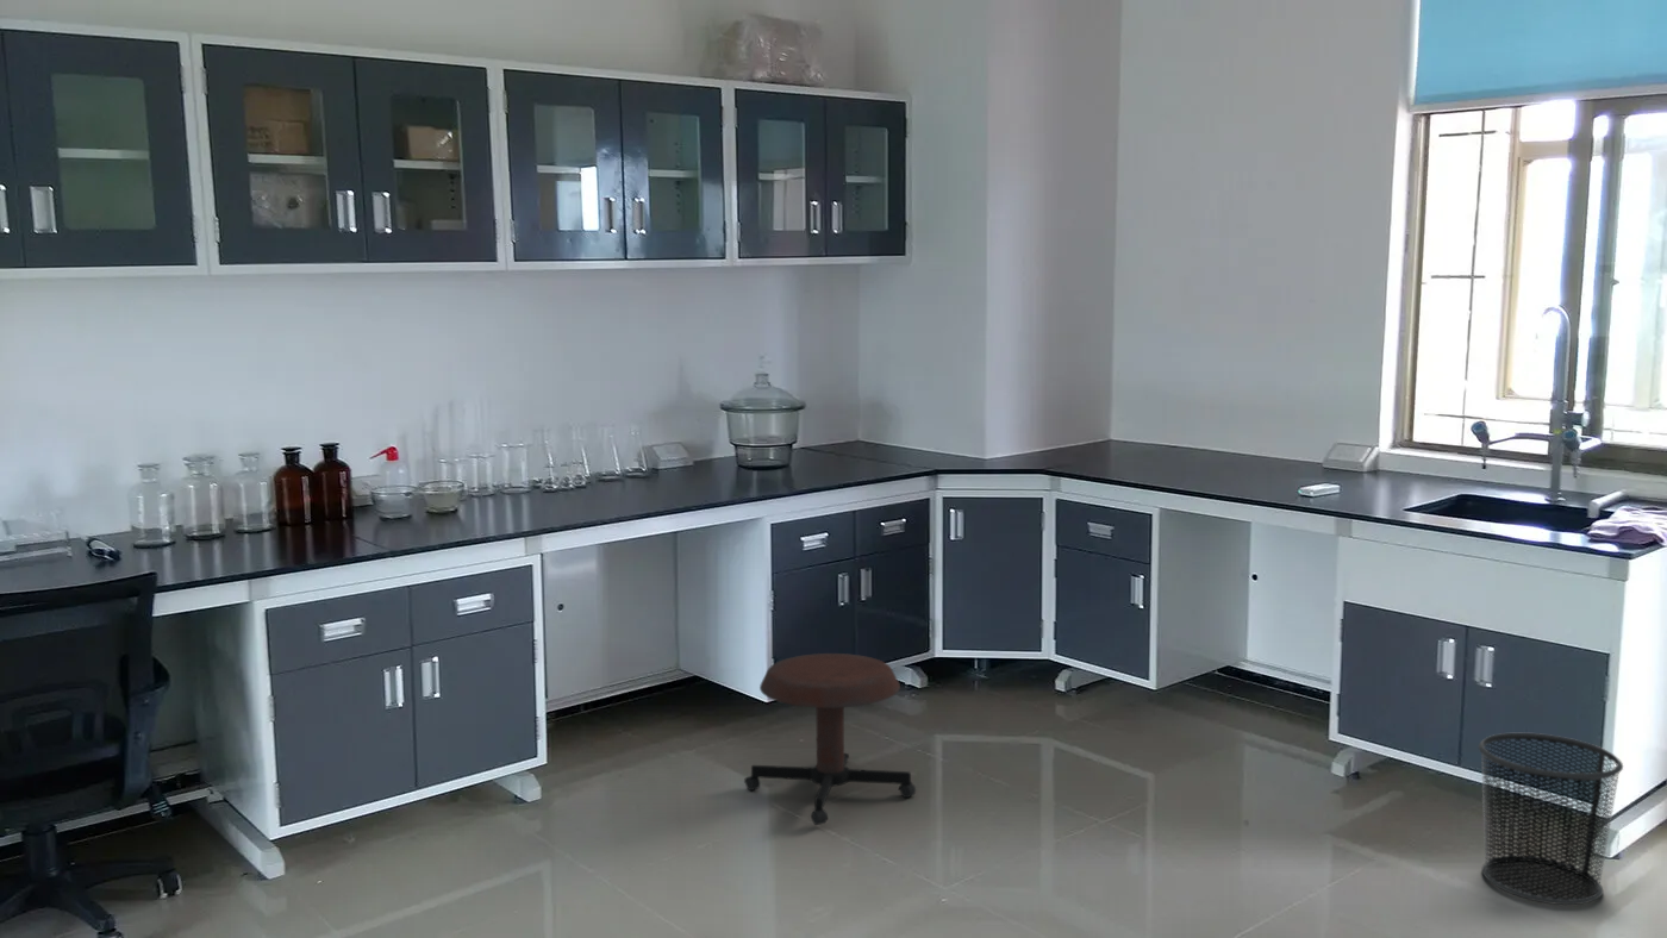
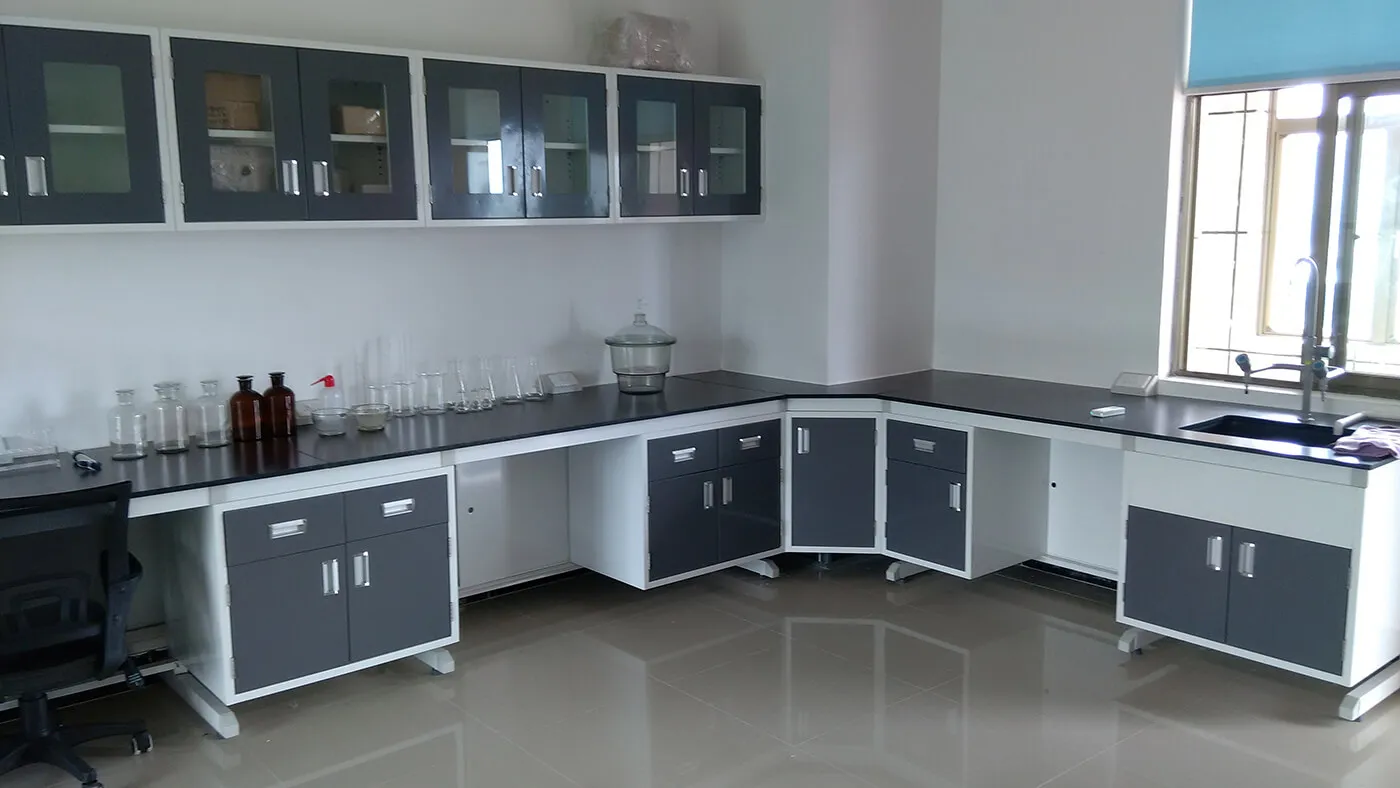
- waste bin (1544, 817)
- stool (829, 731)
